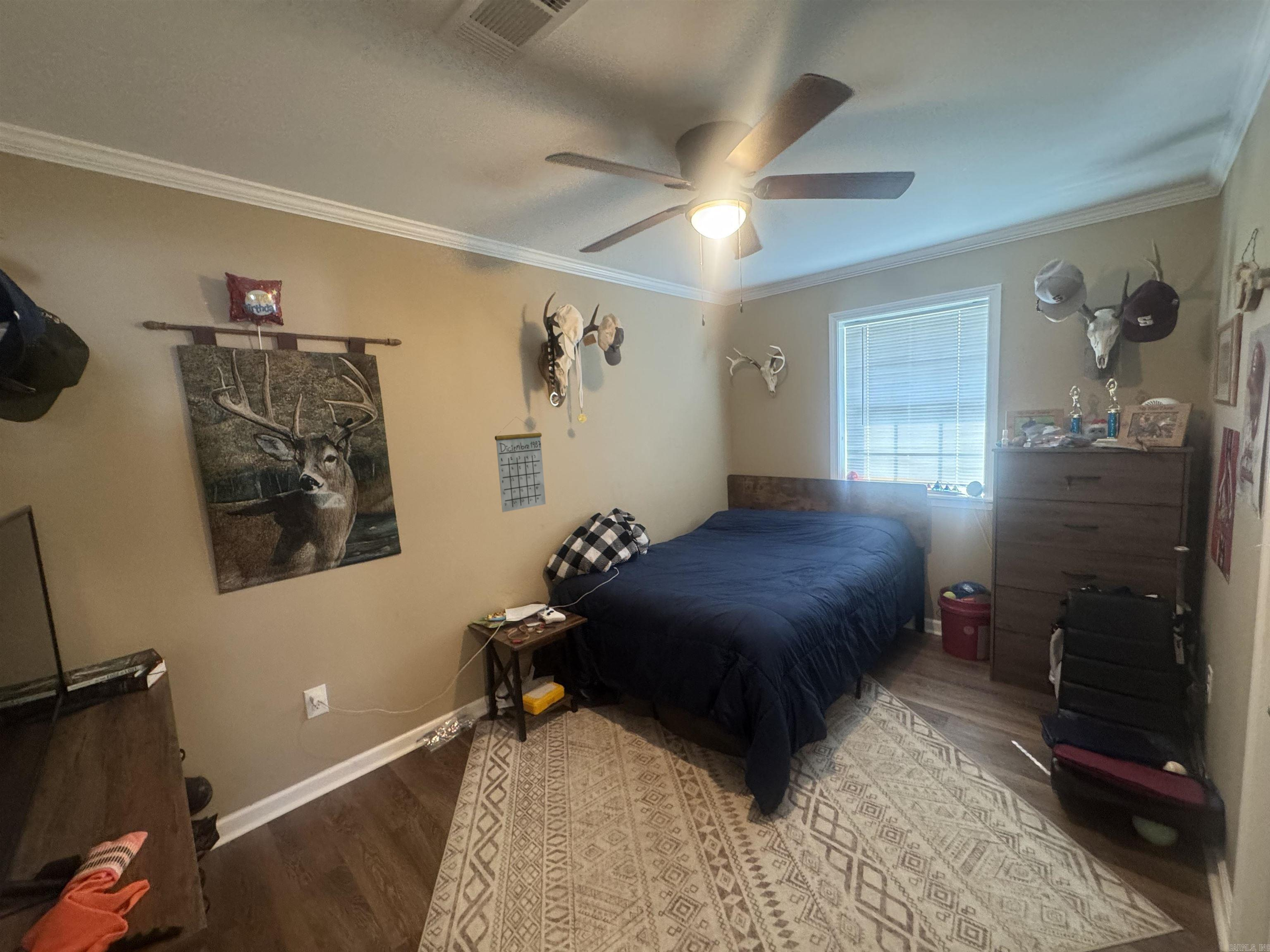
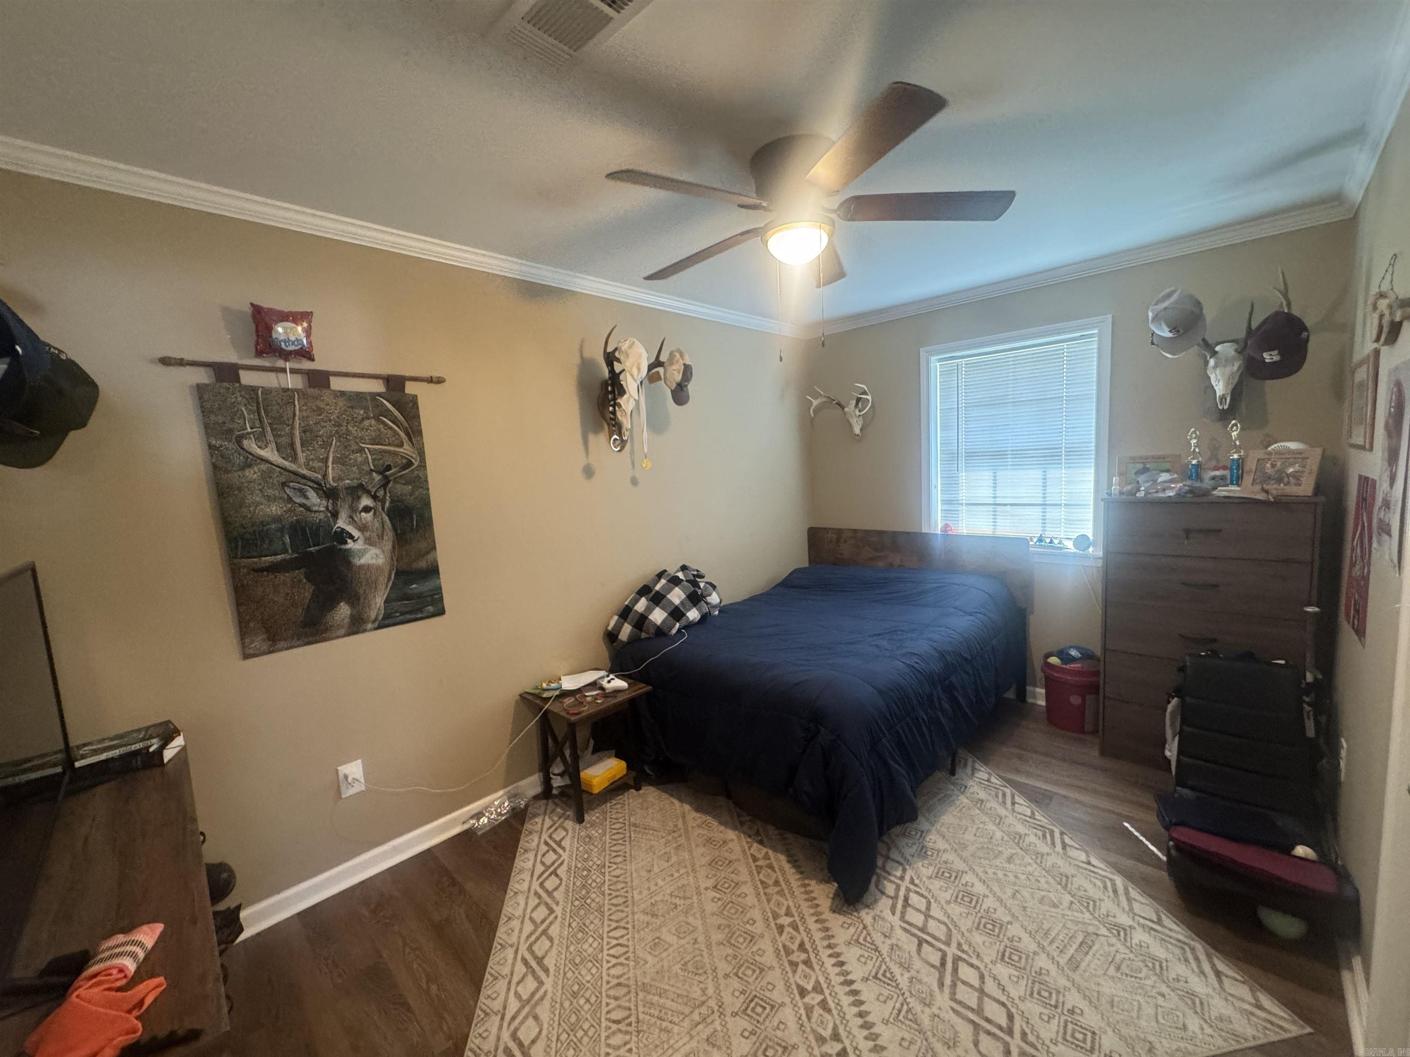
- calendar (521, 462)
